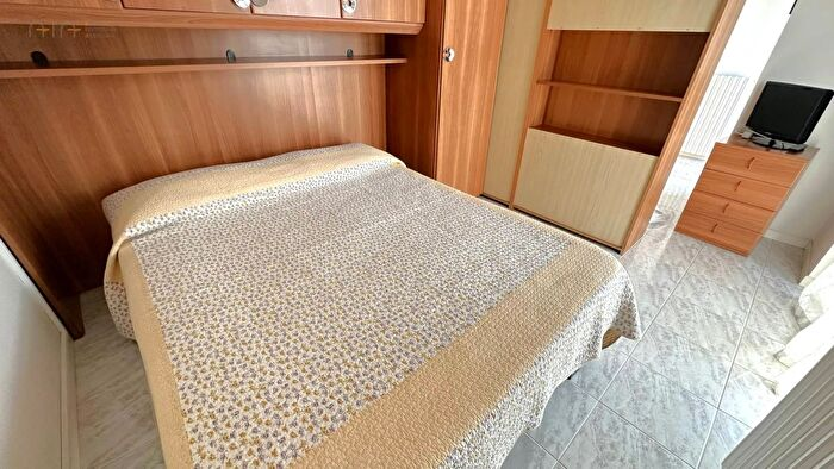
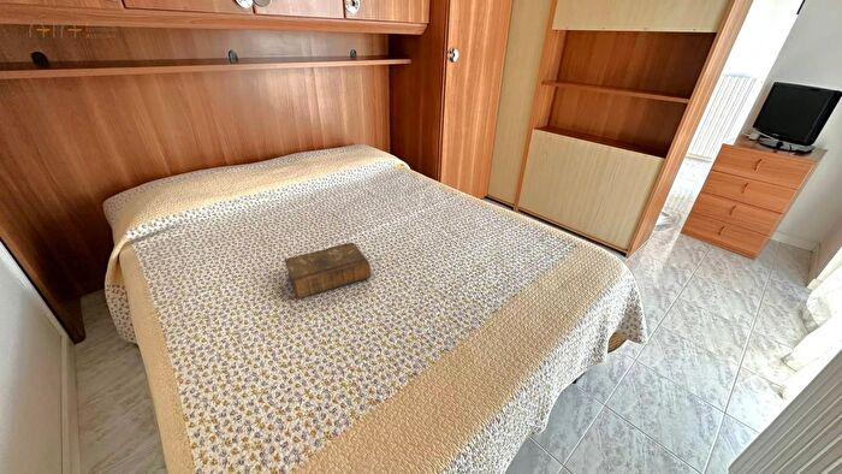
+ book (327, 268)
